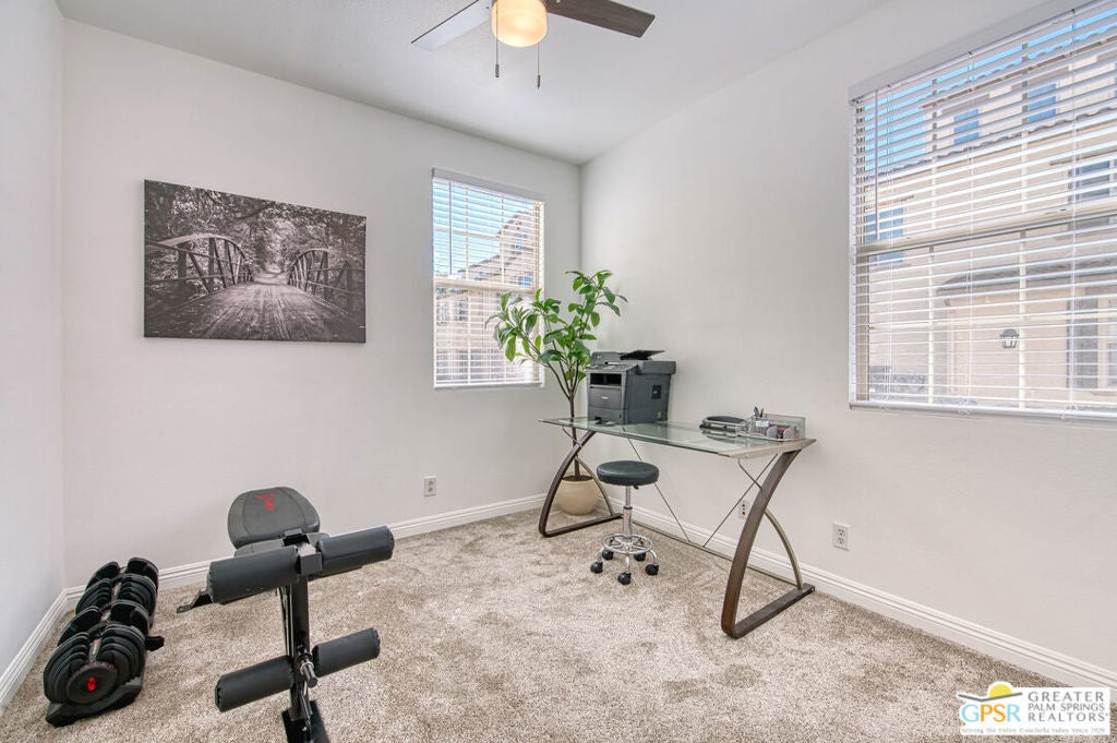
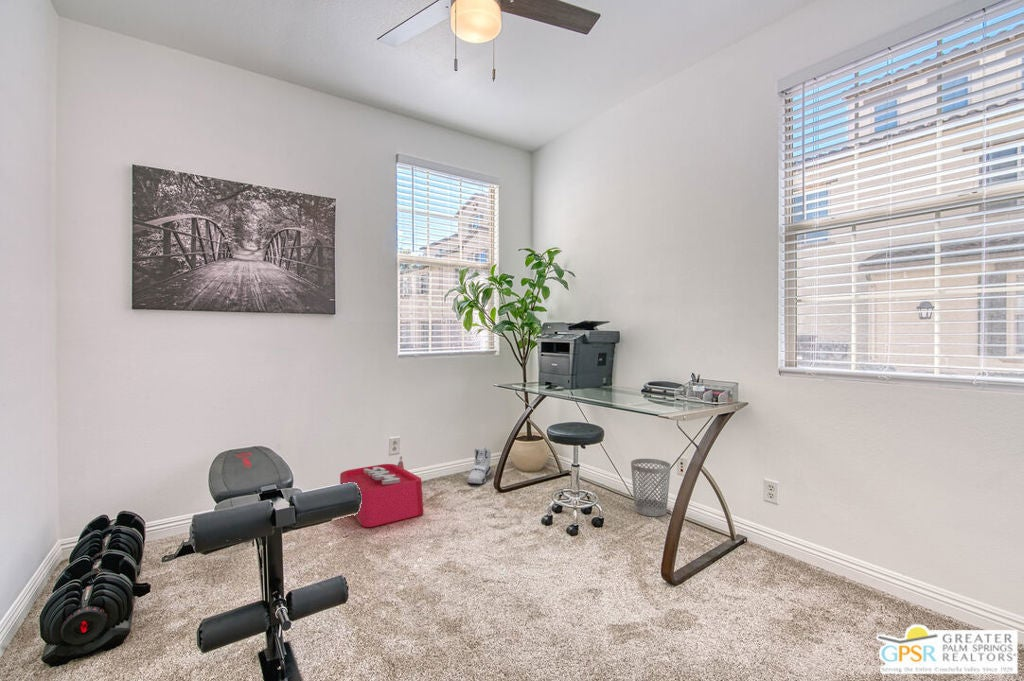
+ sneaker (479, 464)
+ storage bin (386, 487)
+ wastebasket (650, 487)
